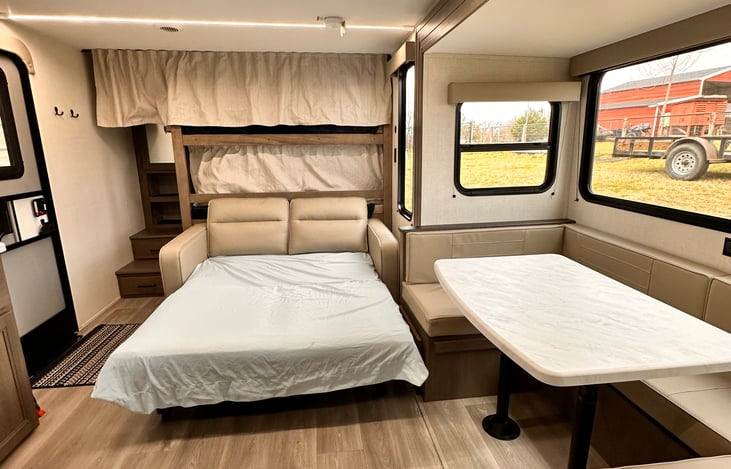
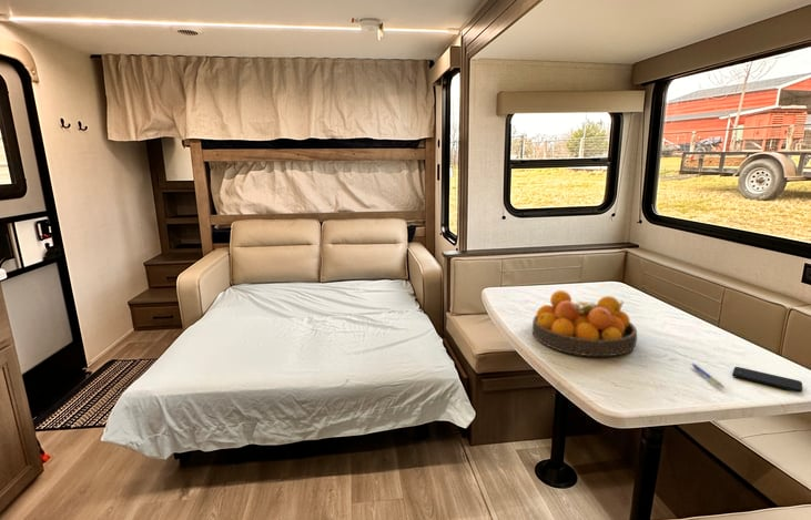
+ pen (707, 375)
+ fruit bowl (582, 316)
+ smartphone (766, 378)
